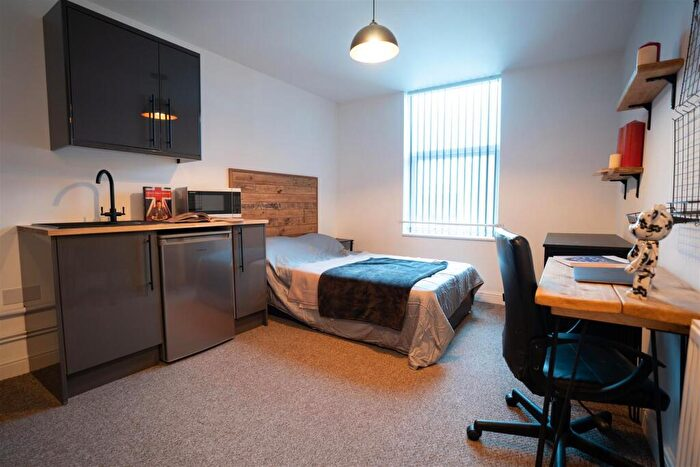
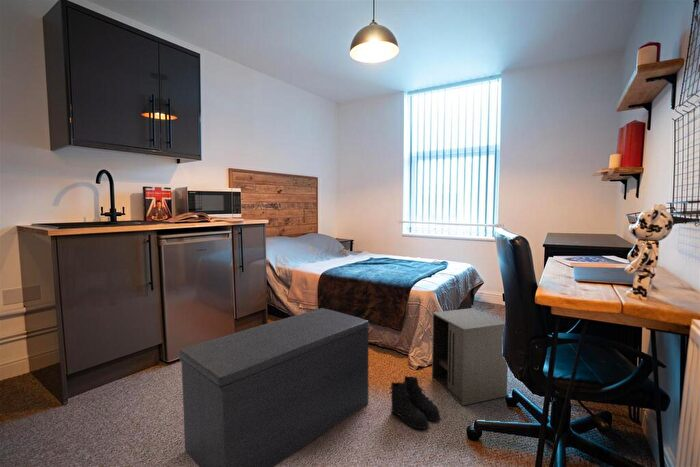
+ speaker (468, 352)
+ bench (285, 379)
+ boots (414, 398)
